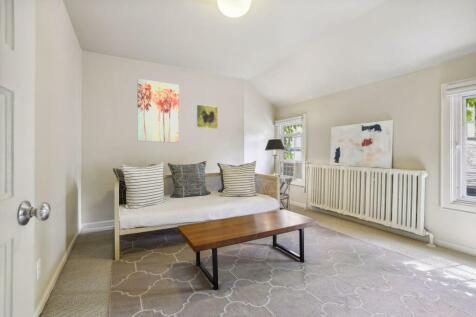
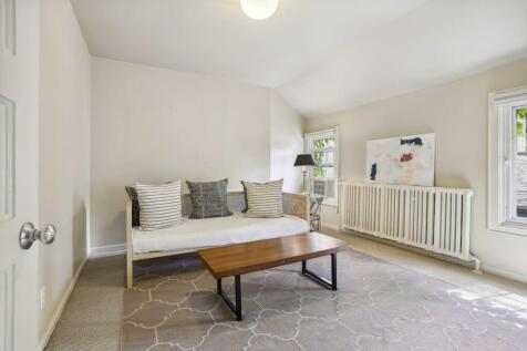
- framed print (207, 117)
- wall art (158, 111)
